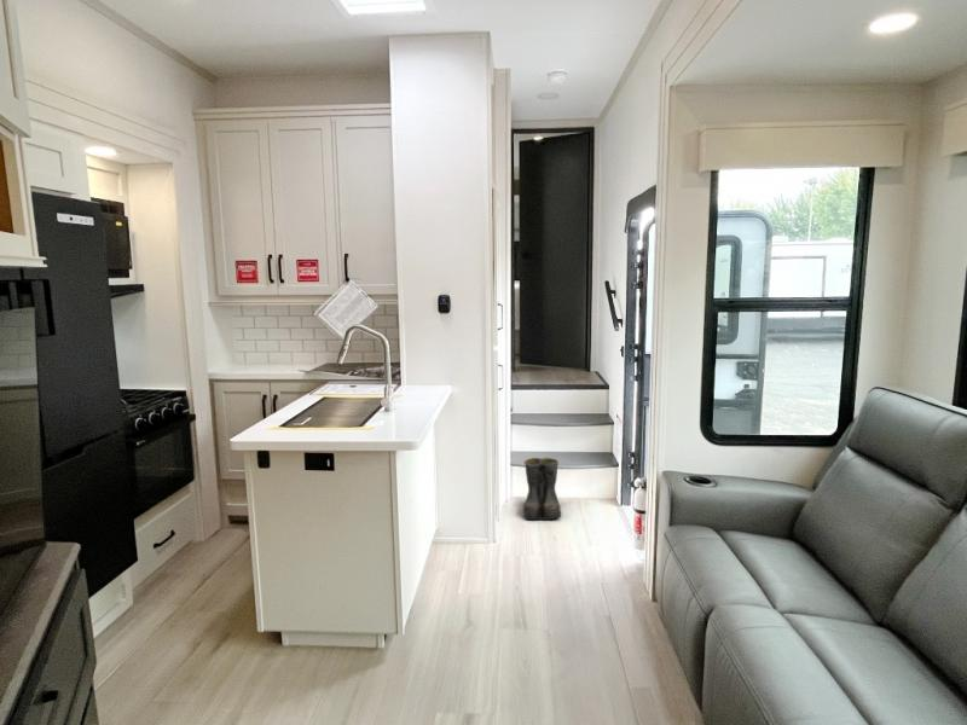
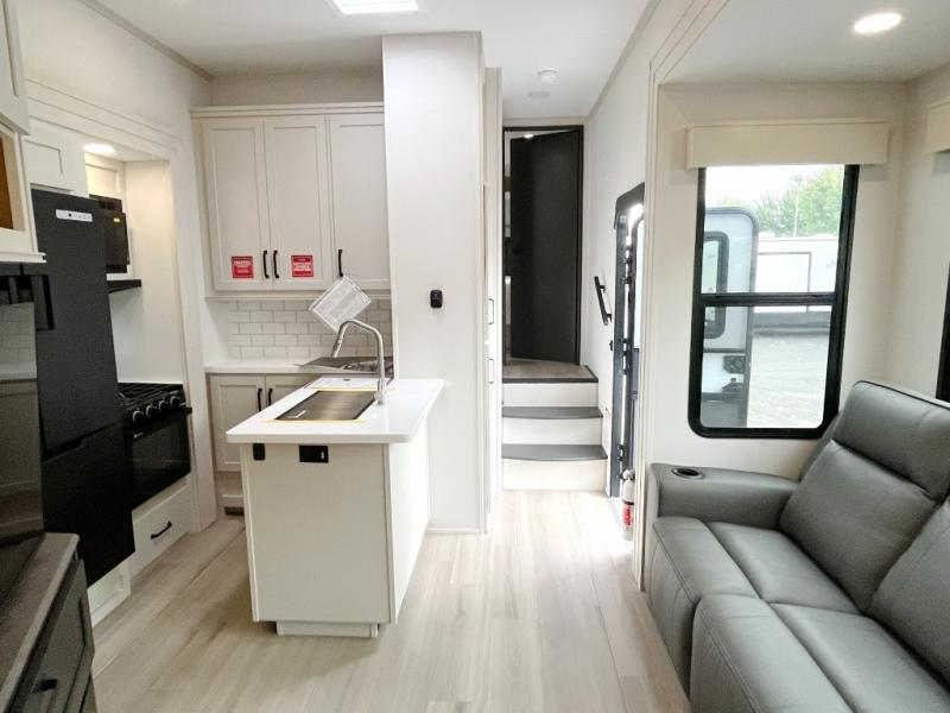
- boots (540, 487)
